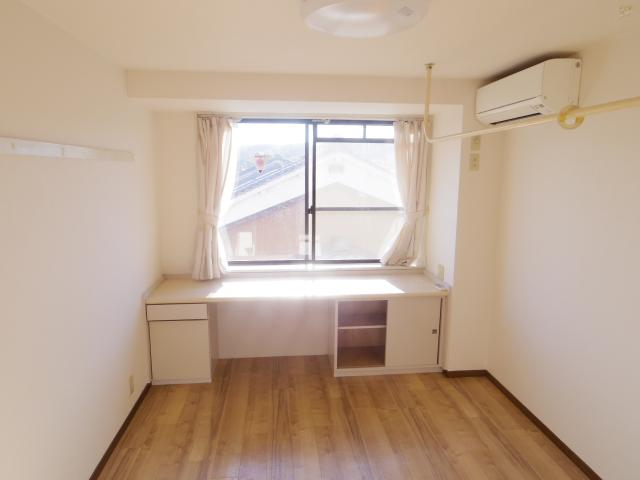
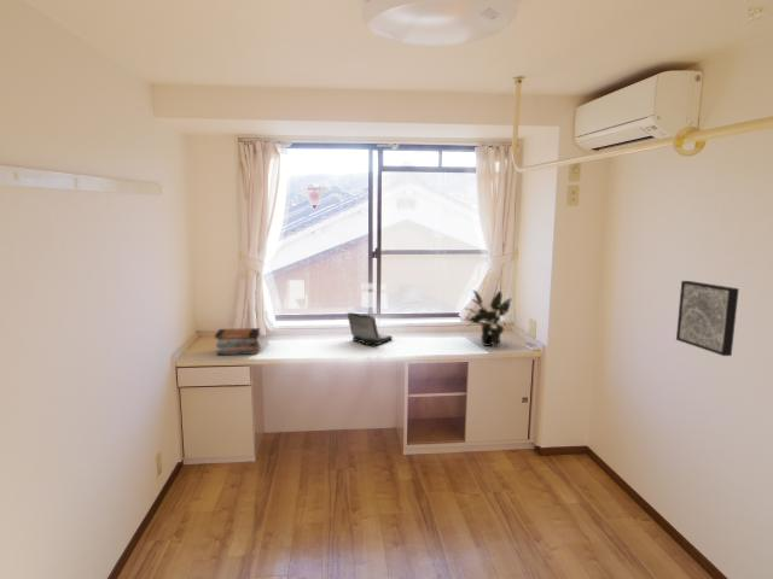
+ potted plant (486, 316)
+ wall art (704, 316)
+ laptop (370, 326)
+ book stack (238, 341)
